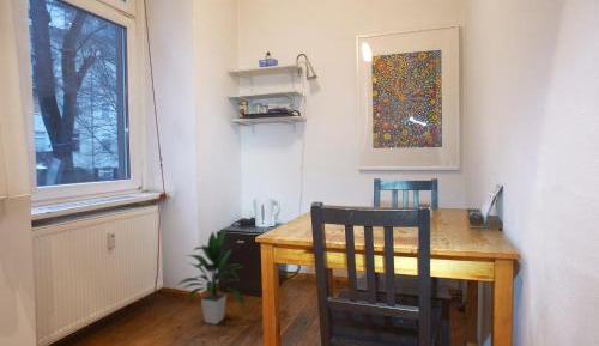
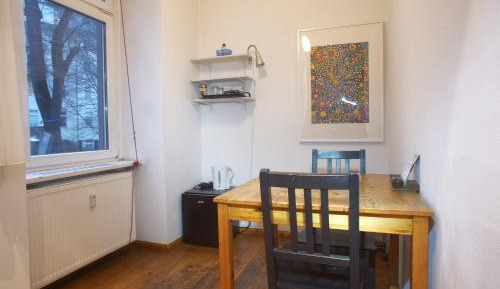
- indoor plant (214, 277)
